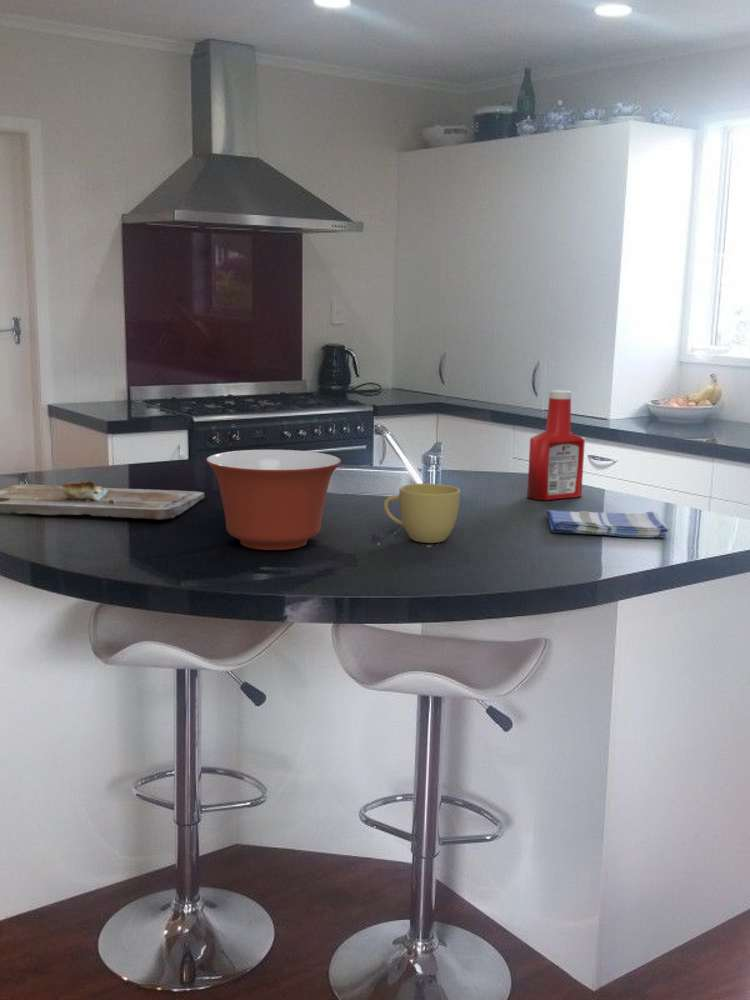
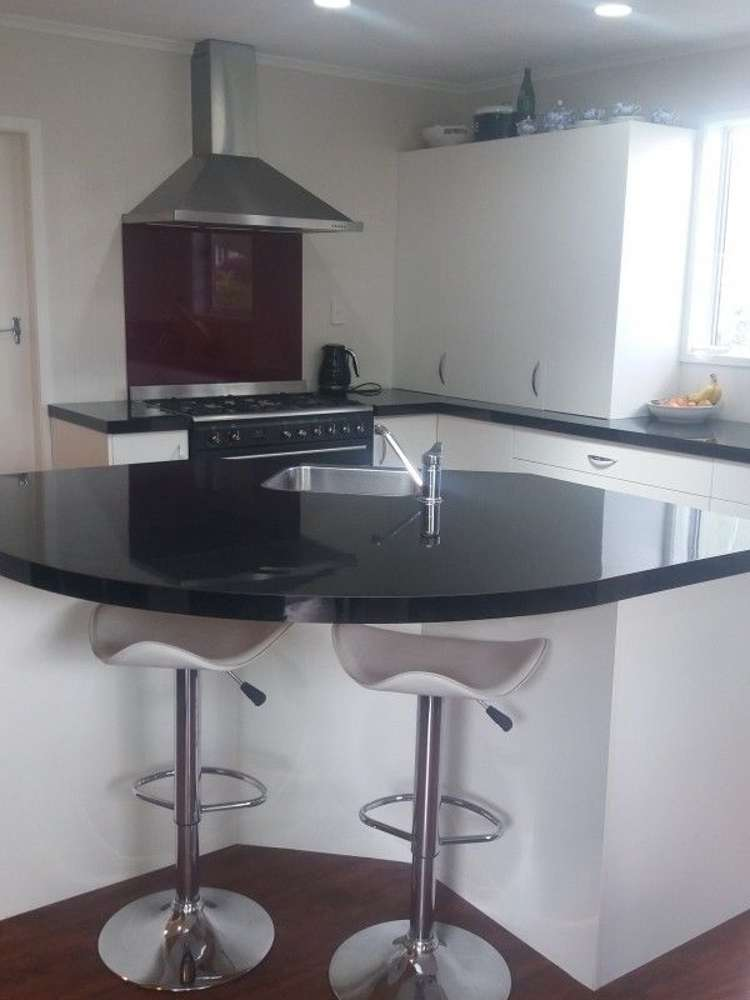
- cup (421, 513)
- cutting board (87, 489)
- soap bottle (557, 444)
- mixing bowl (273, 501)
- dish towel (605, 521)
